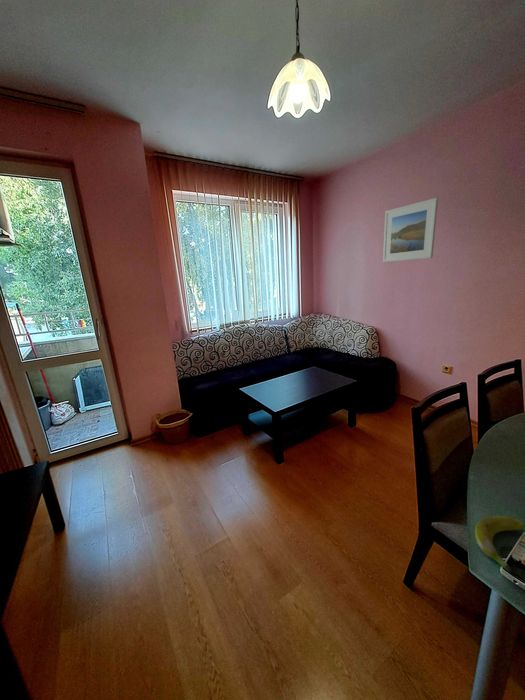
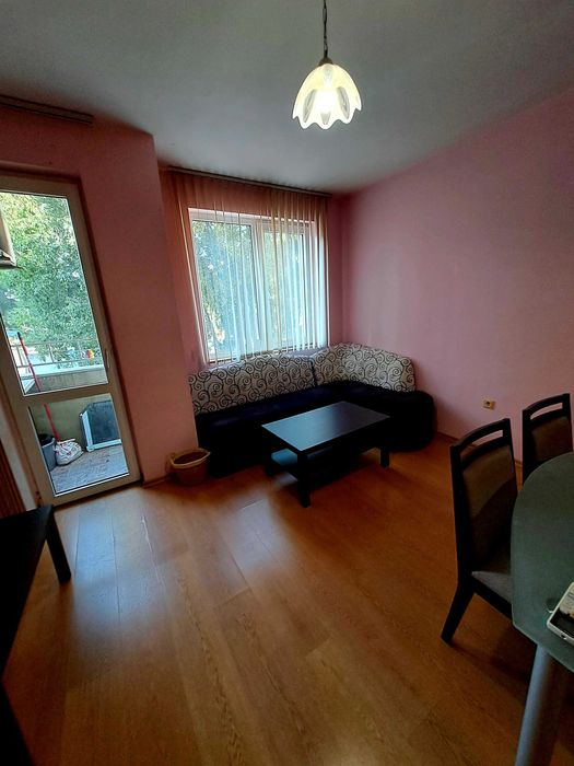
- banana (496, 532)
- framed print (407, 233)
